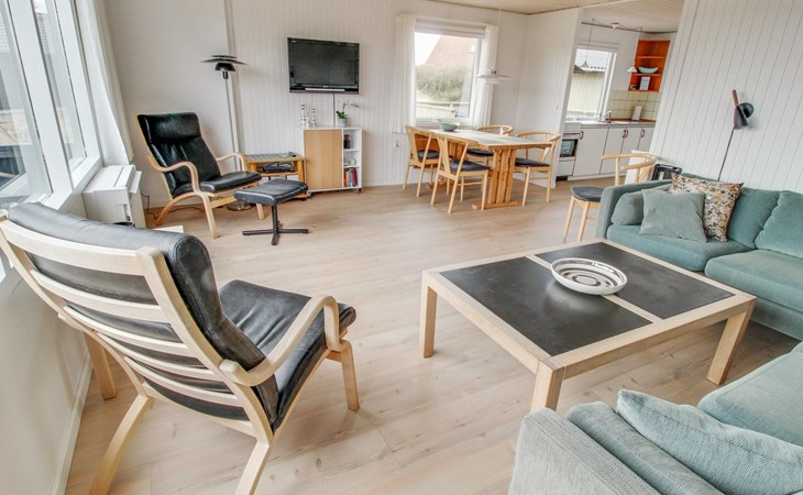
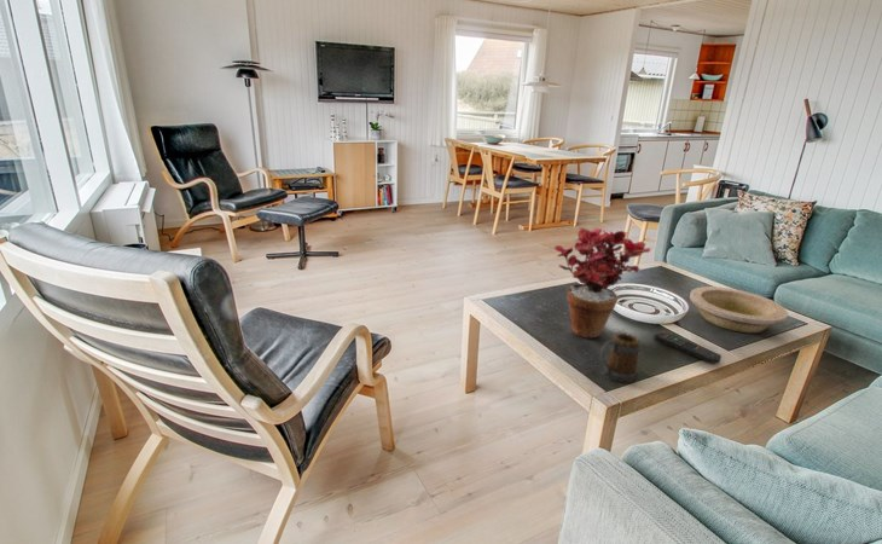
+ potted plant (593, 279)
+ remote control (686, 346)
+ bowl (735, 311)
+ mug (617, 357)
